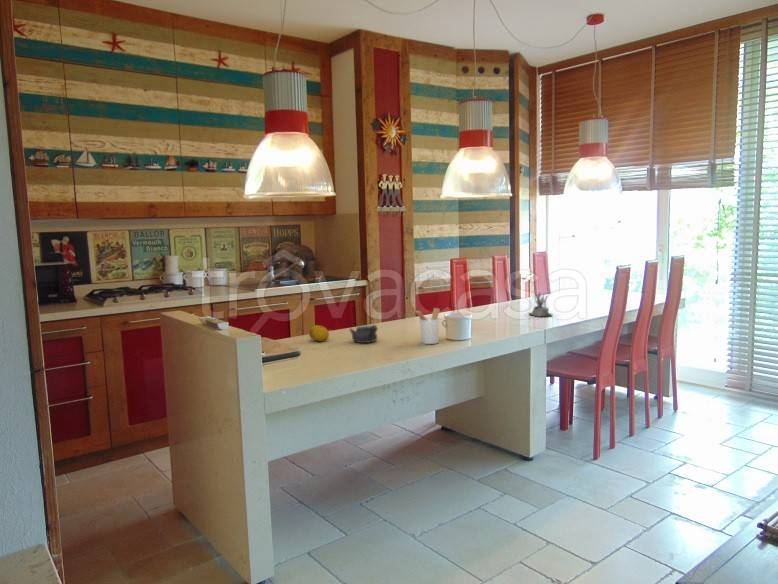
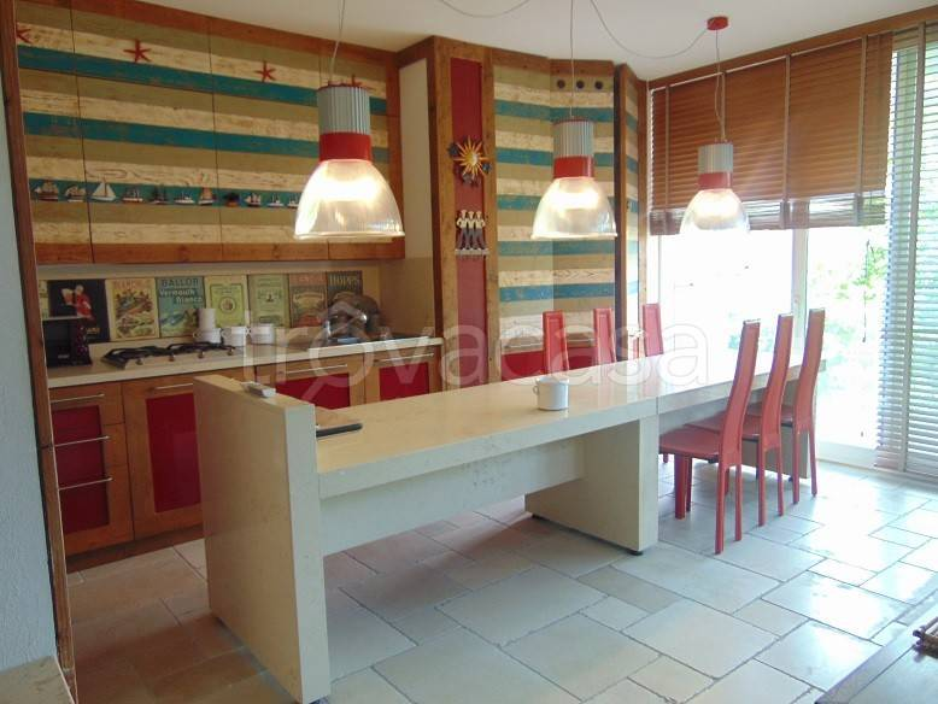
- fruit (319, 333)
- succulent plant (539, 301)
- utensil holder (426, 325)
- teapot (366, 332)
